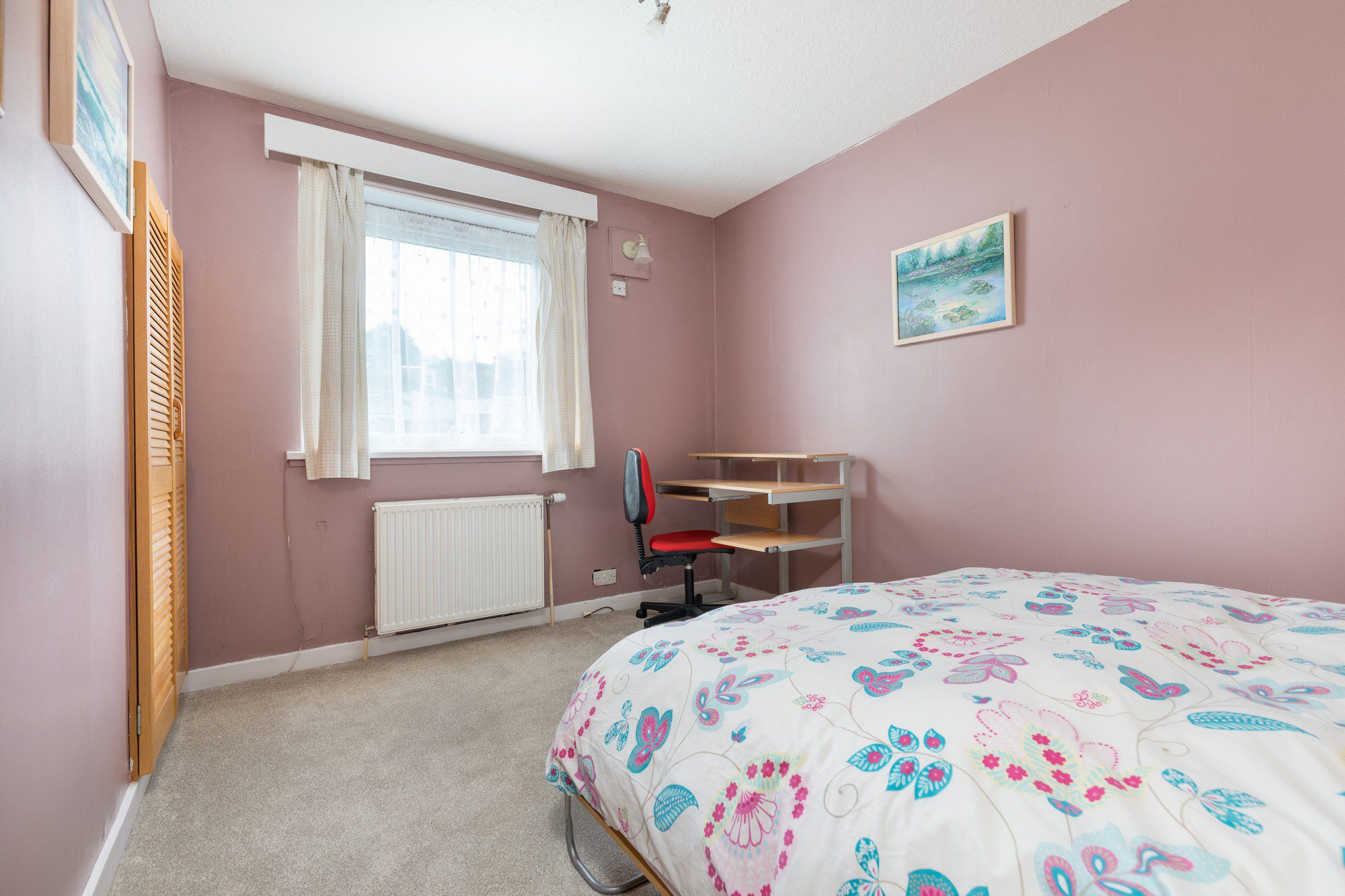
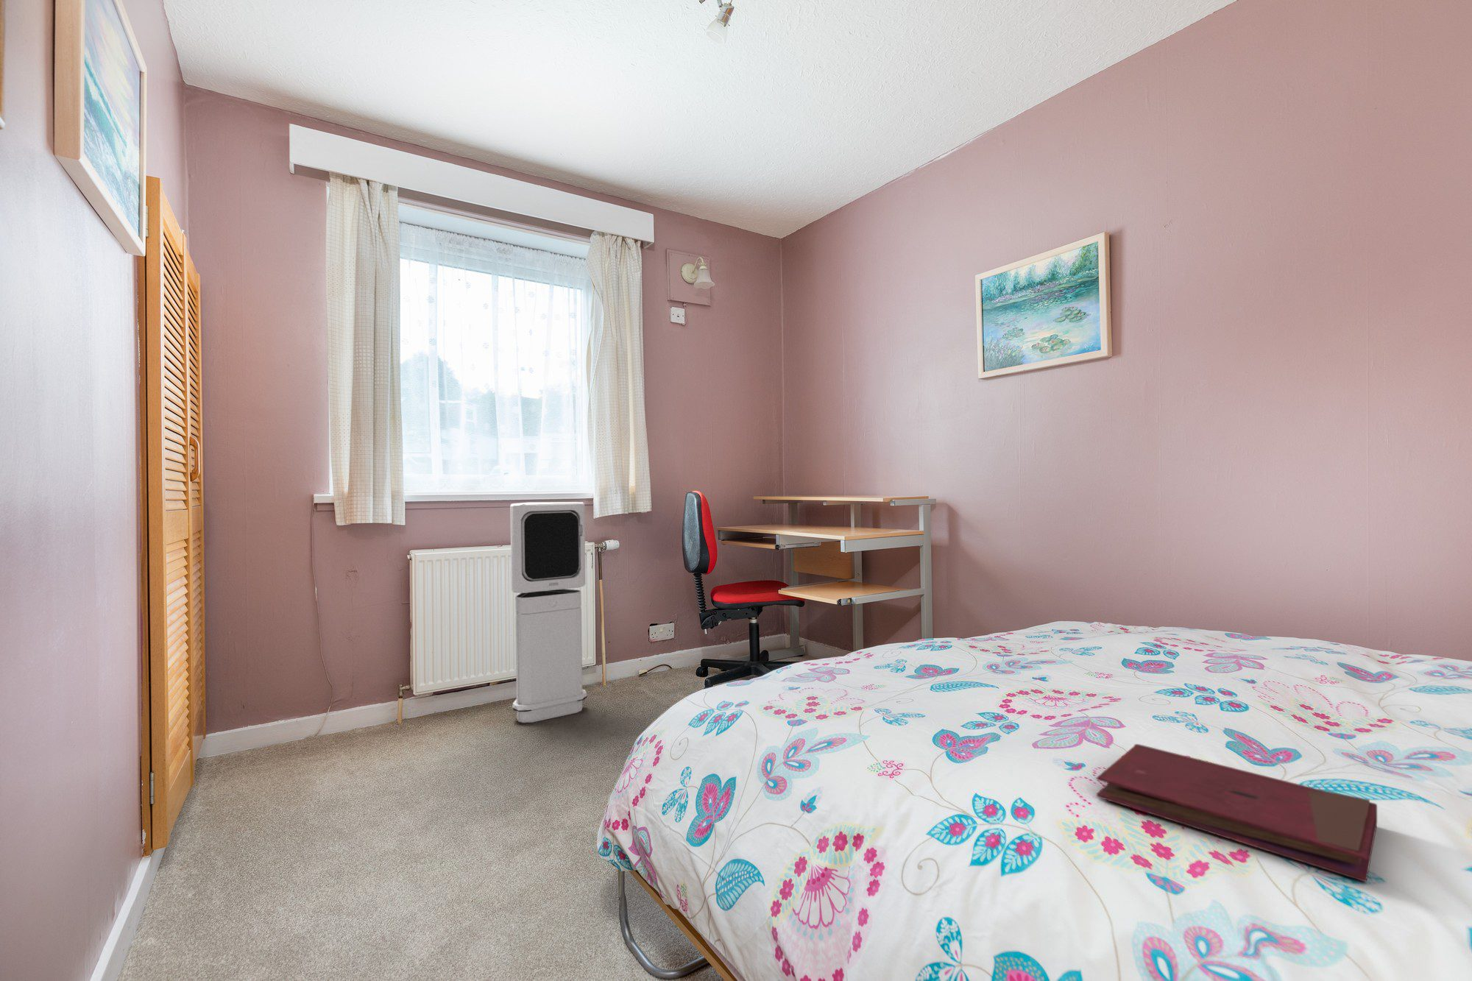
+ book (1230, 798)
+ air purifier (542, 605)
